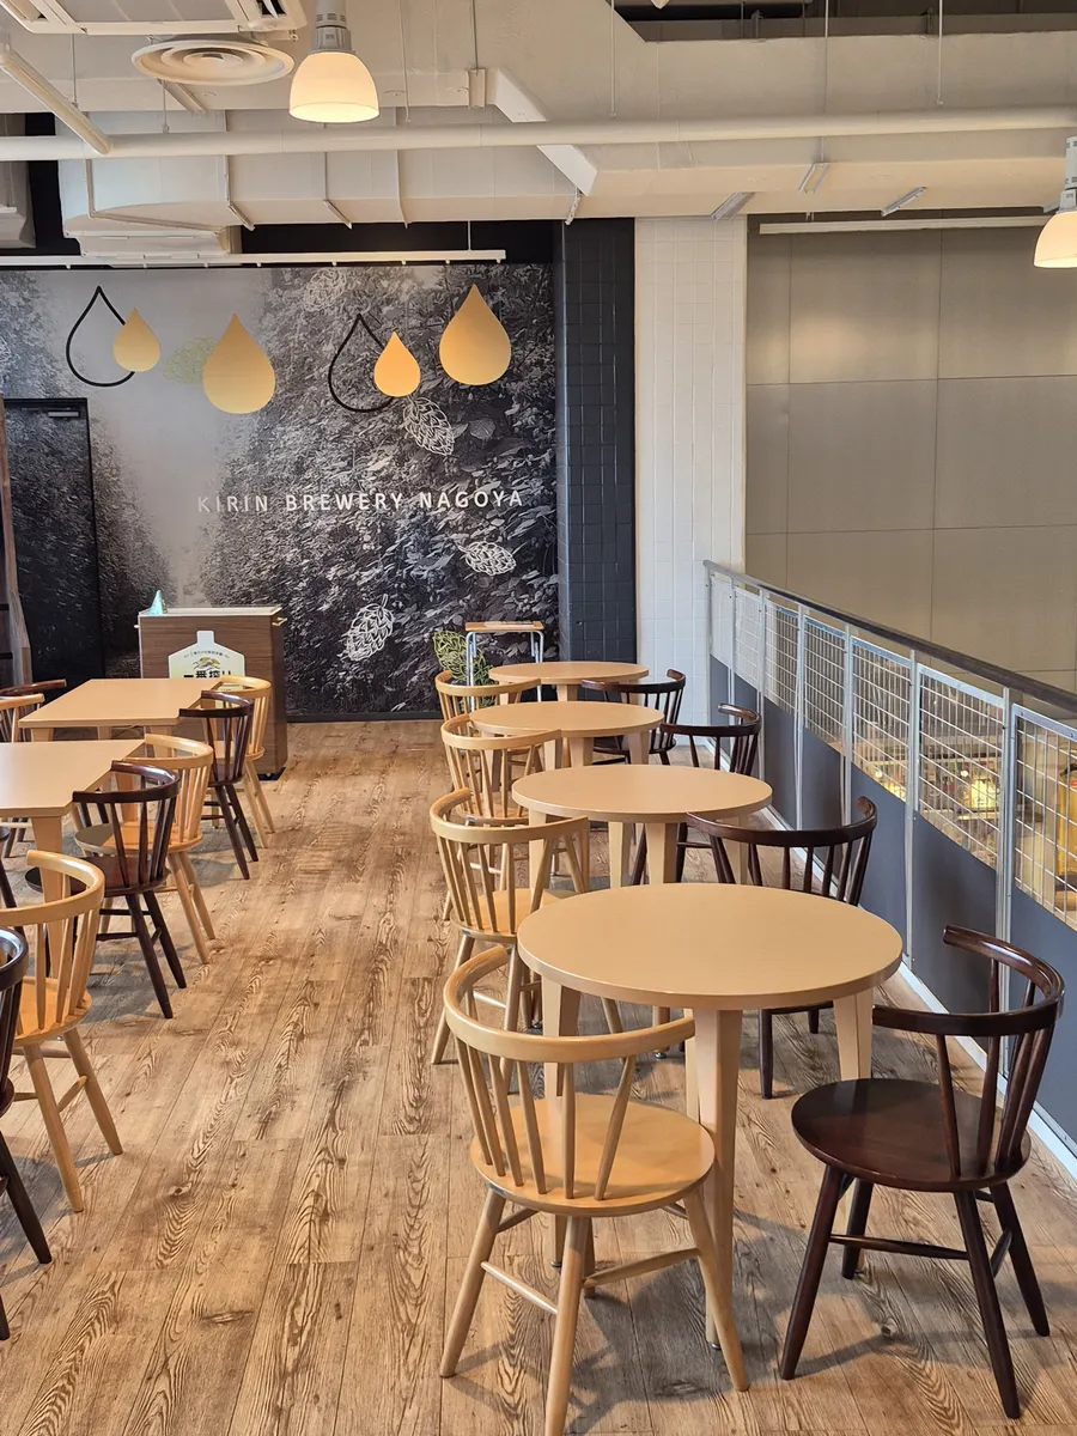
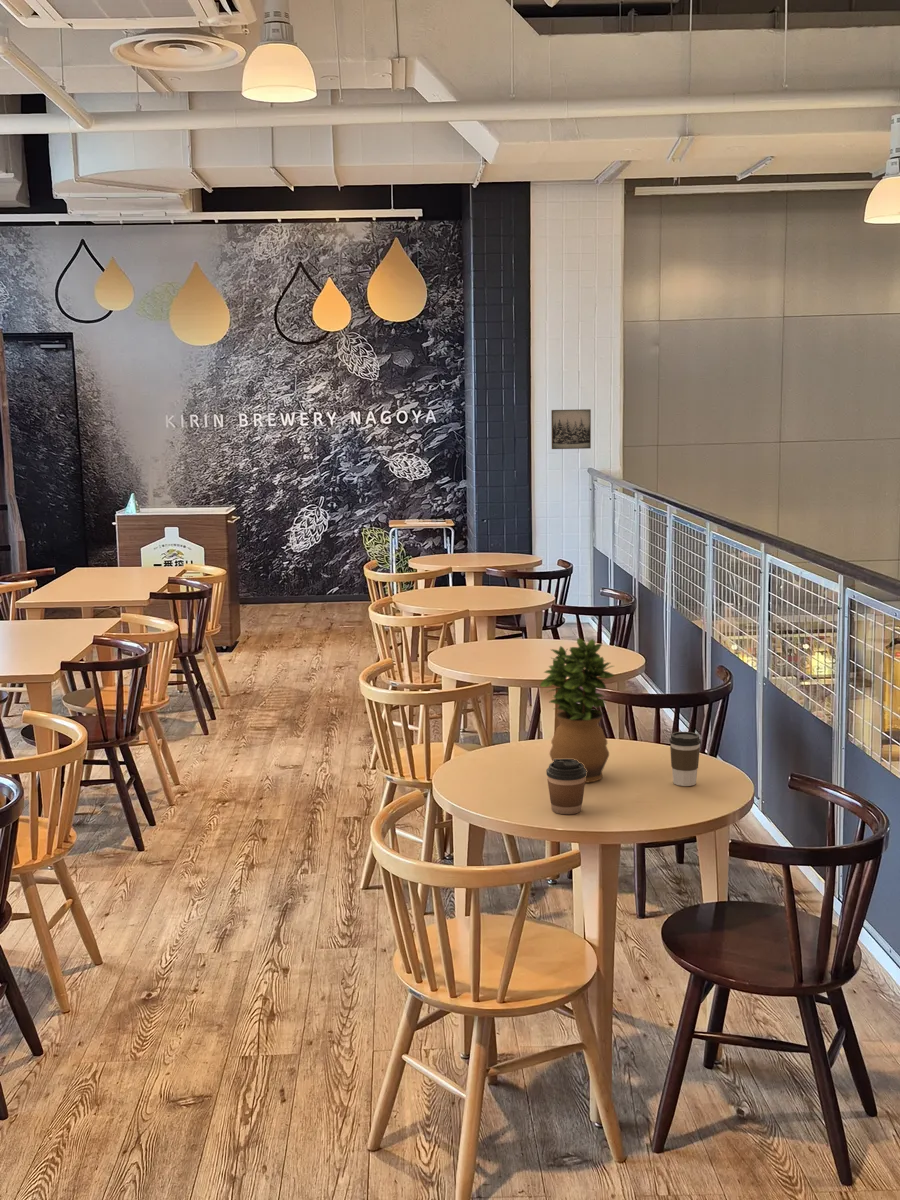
+ potted plant (579, 705)
+ coffee cup (566, 784)
+ wall art (571, 429)
+ coffee cup (684, 759)
